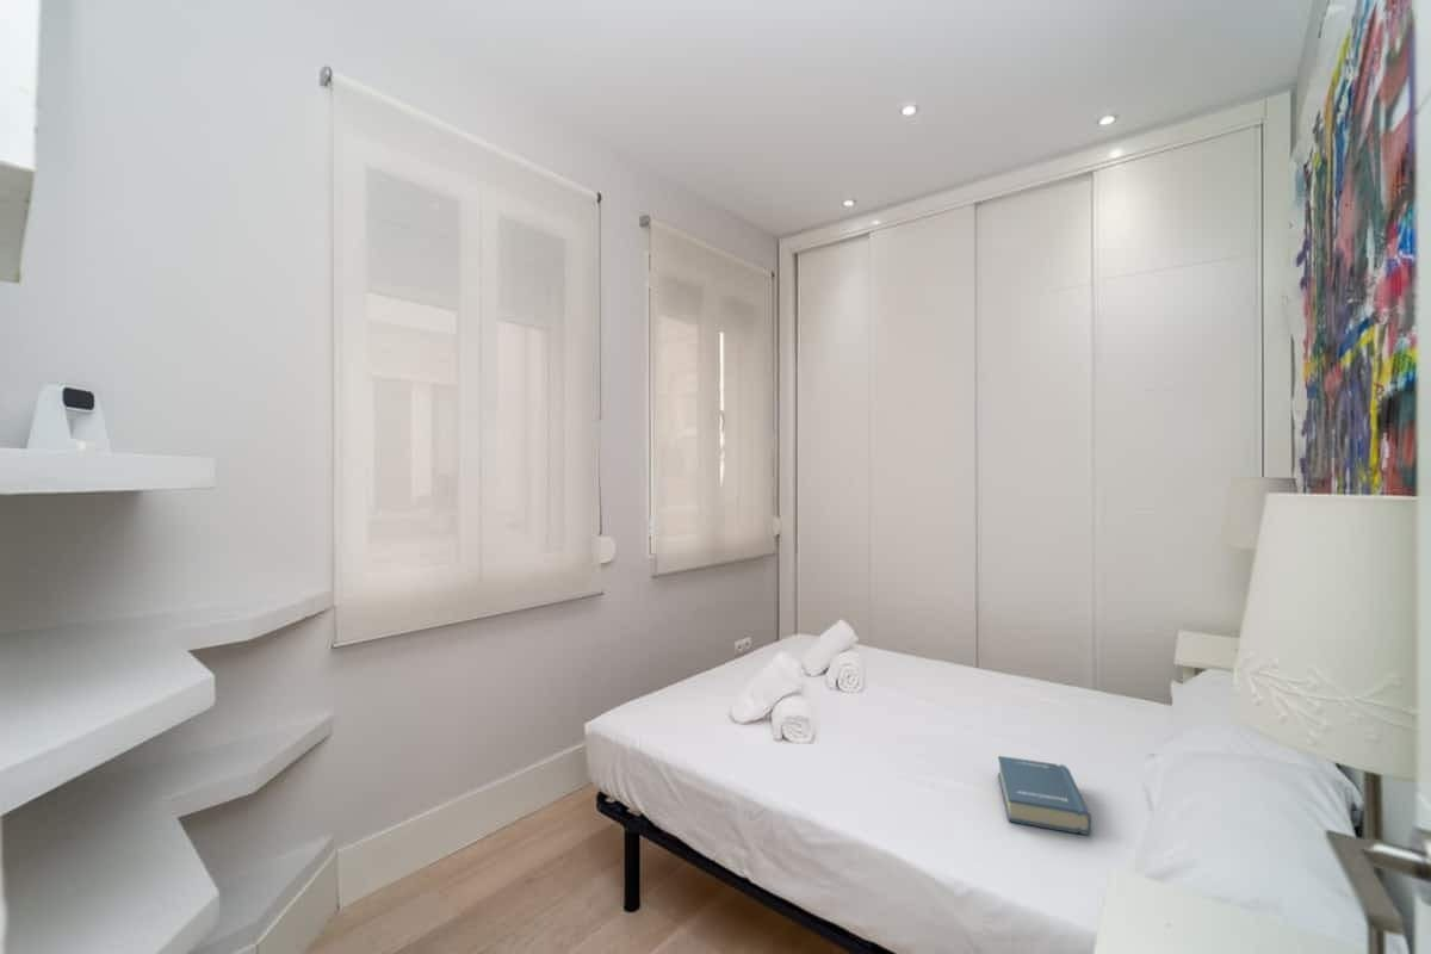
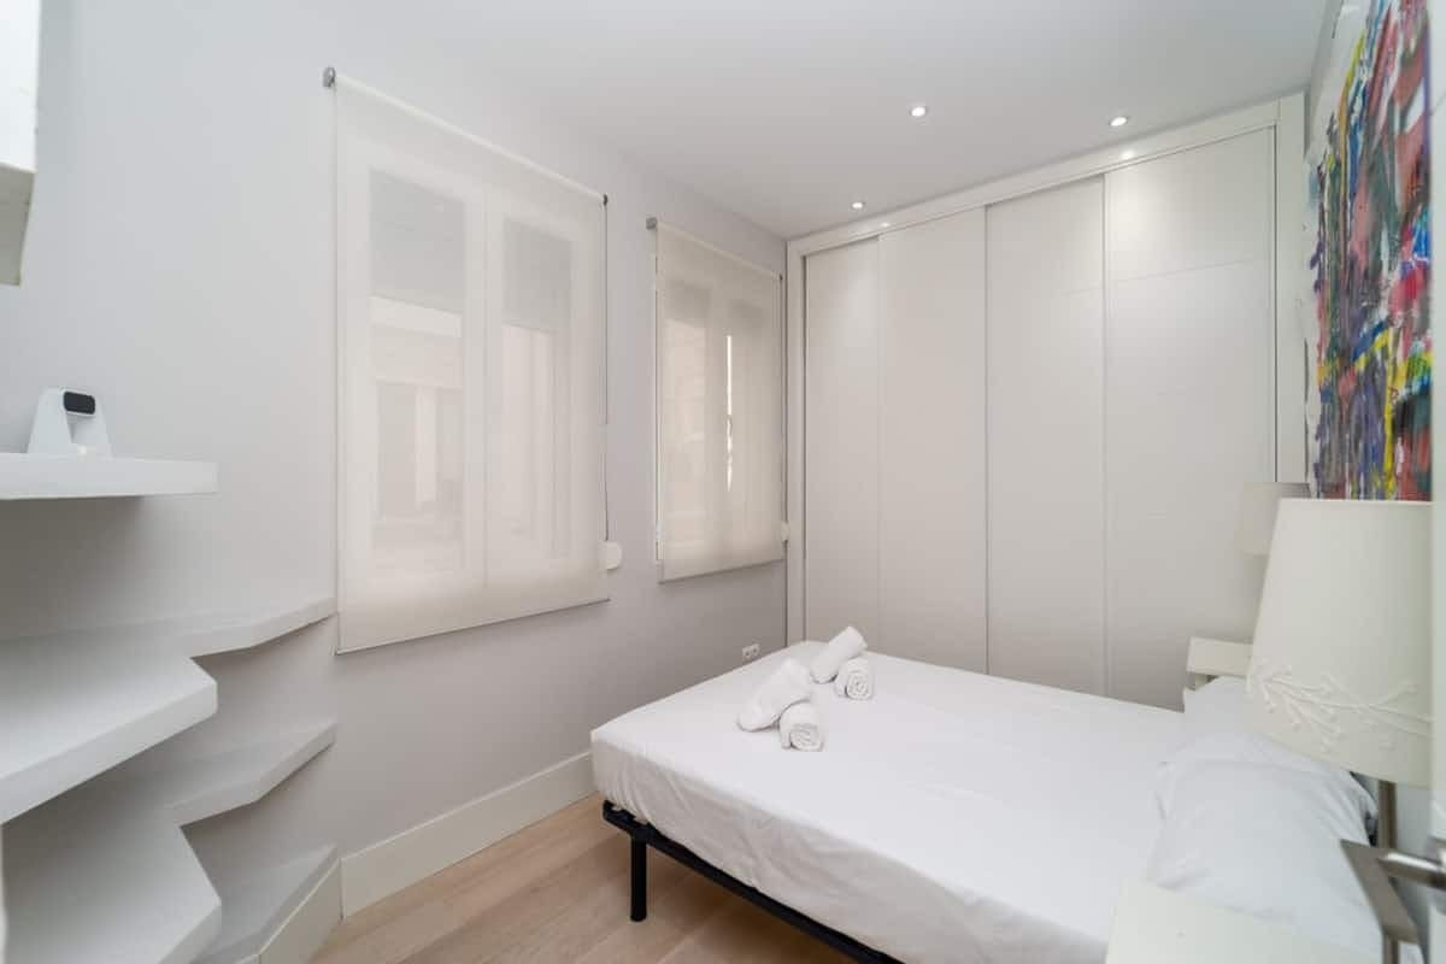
- hardback book (1040, 792)
